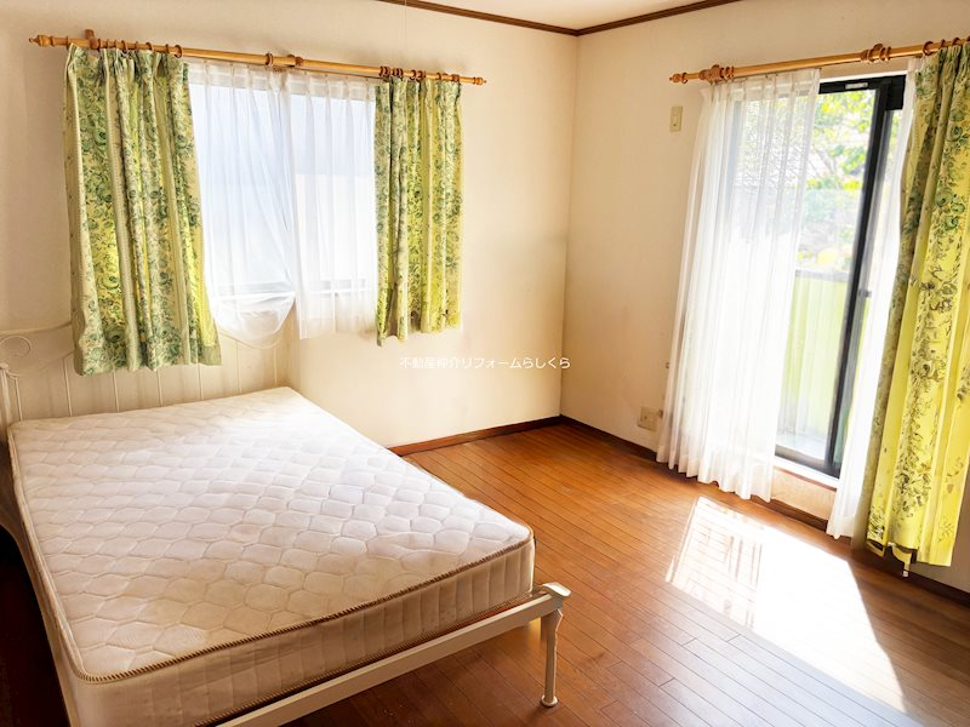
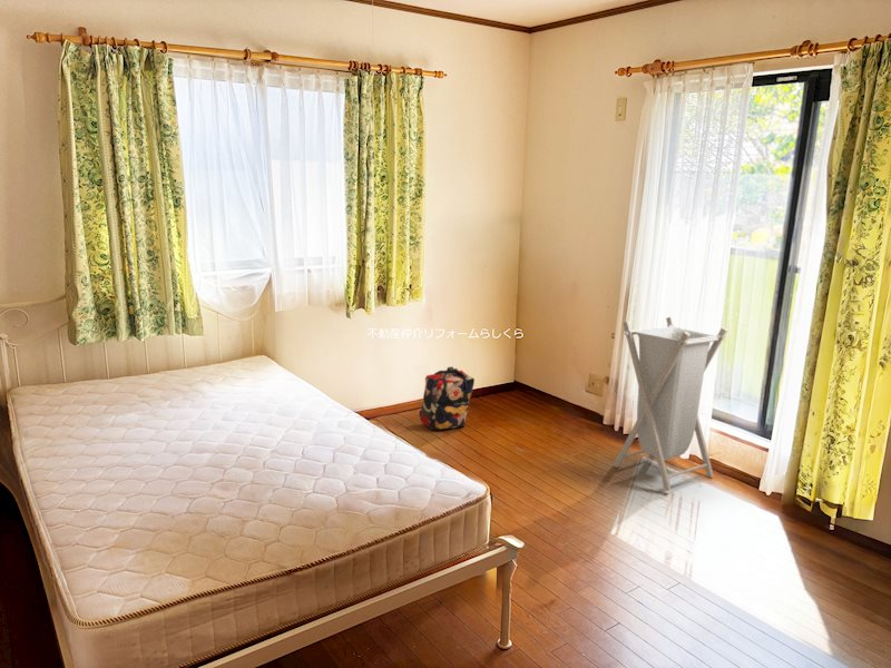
+ backpack (444, 395)
+ laundry hamper (668, 400)
